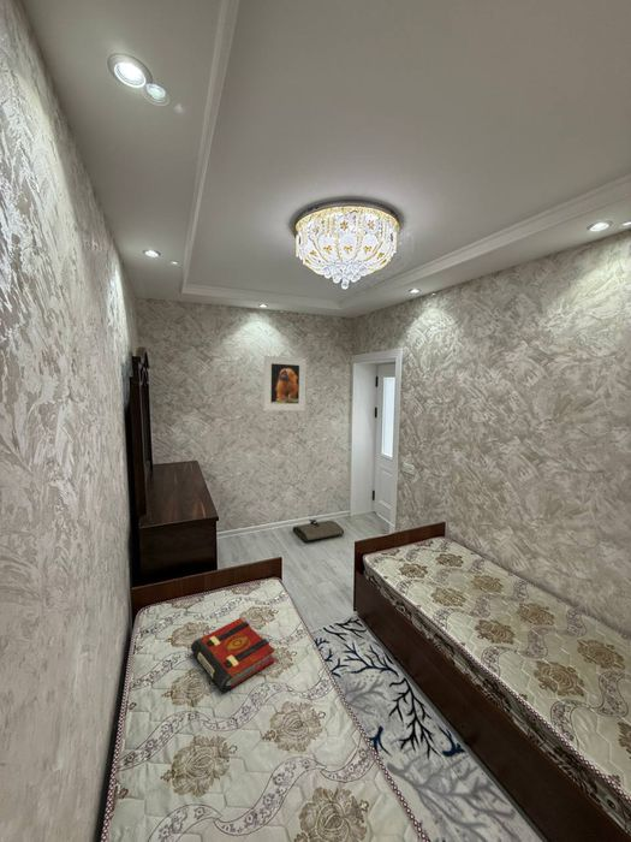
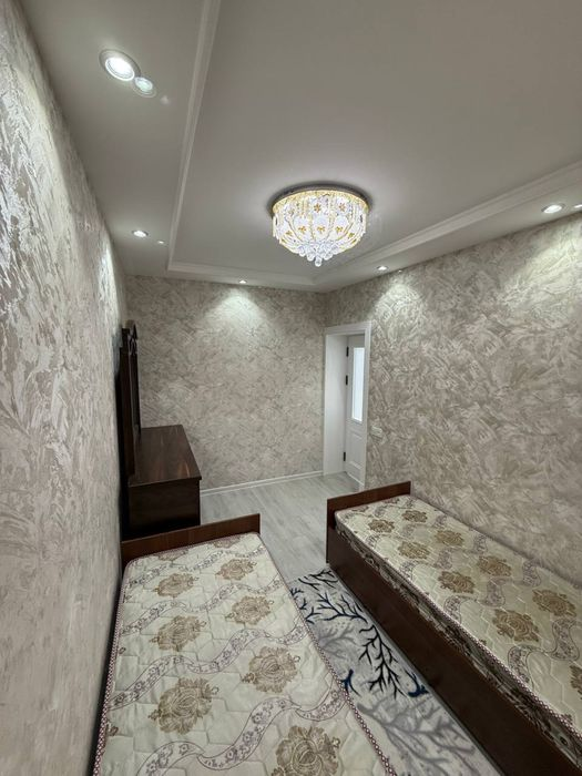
- book (232, 651)
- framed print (285, 384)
- tool roll (317, 527)
